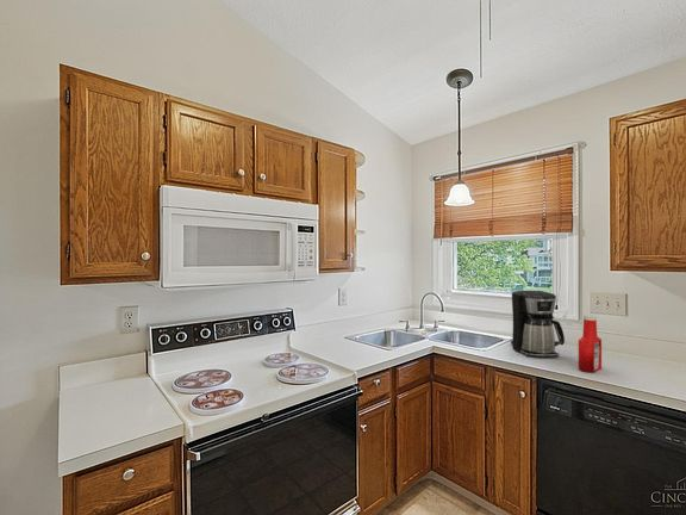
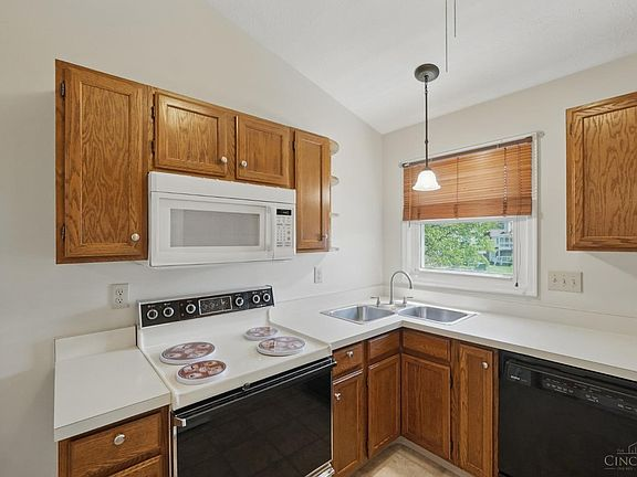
- coffee maker (536, 321)
- soap bottle (590, 342)
